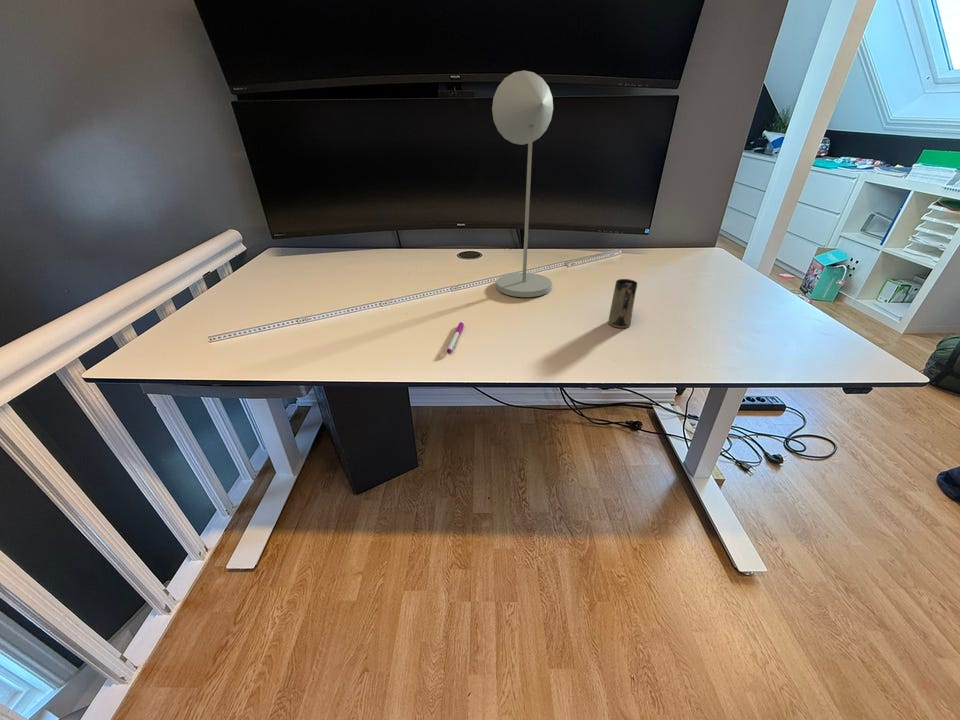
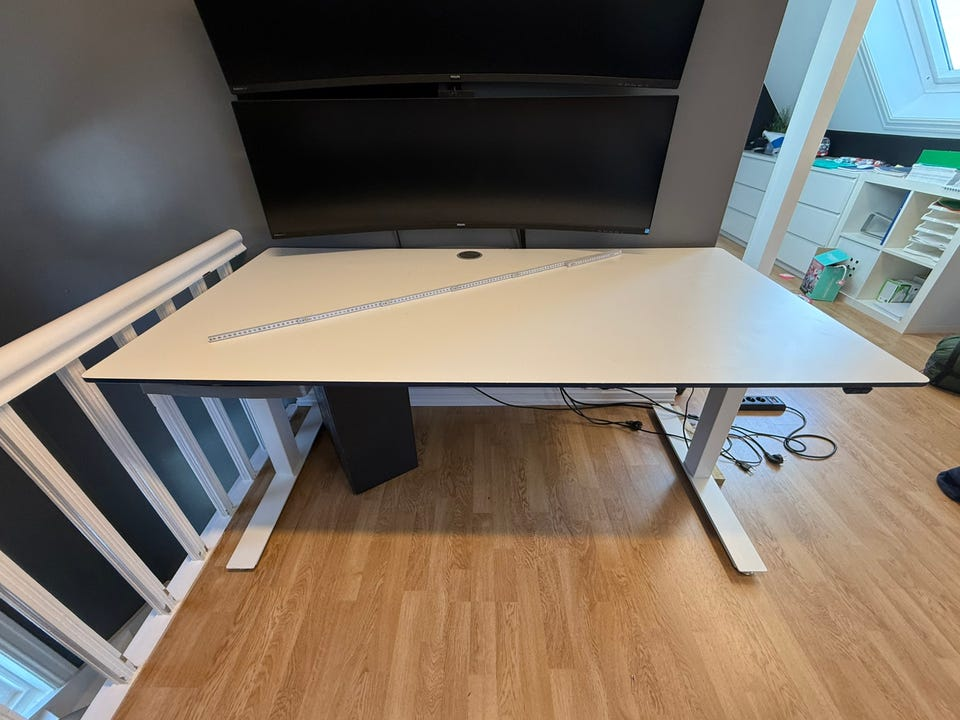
- pen (455, 337)
- desk lamp (527, 190)
- mug (623, 303)
